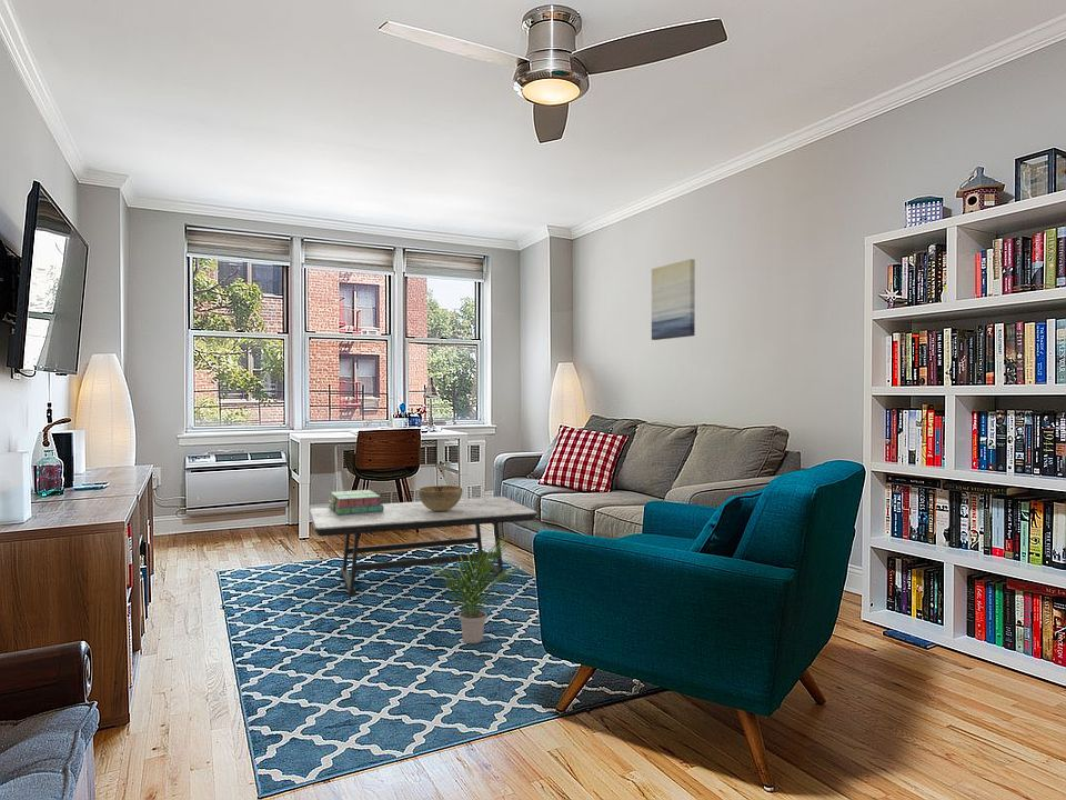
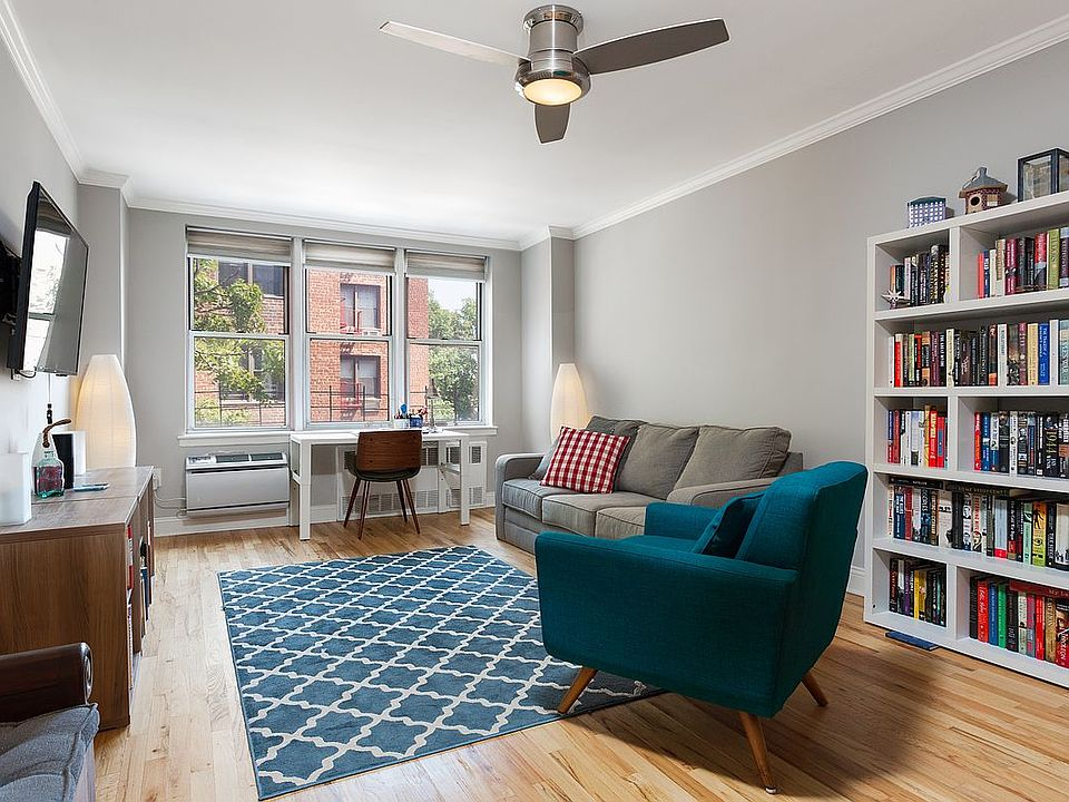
- stack of books (355, 500)
- decorative bowl (440, 498)
- potted plant (471, 588)
- wall art (672, 301)
- coffee table (421, 542)
